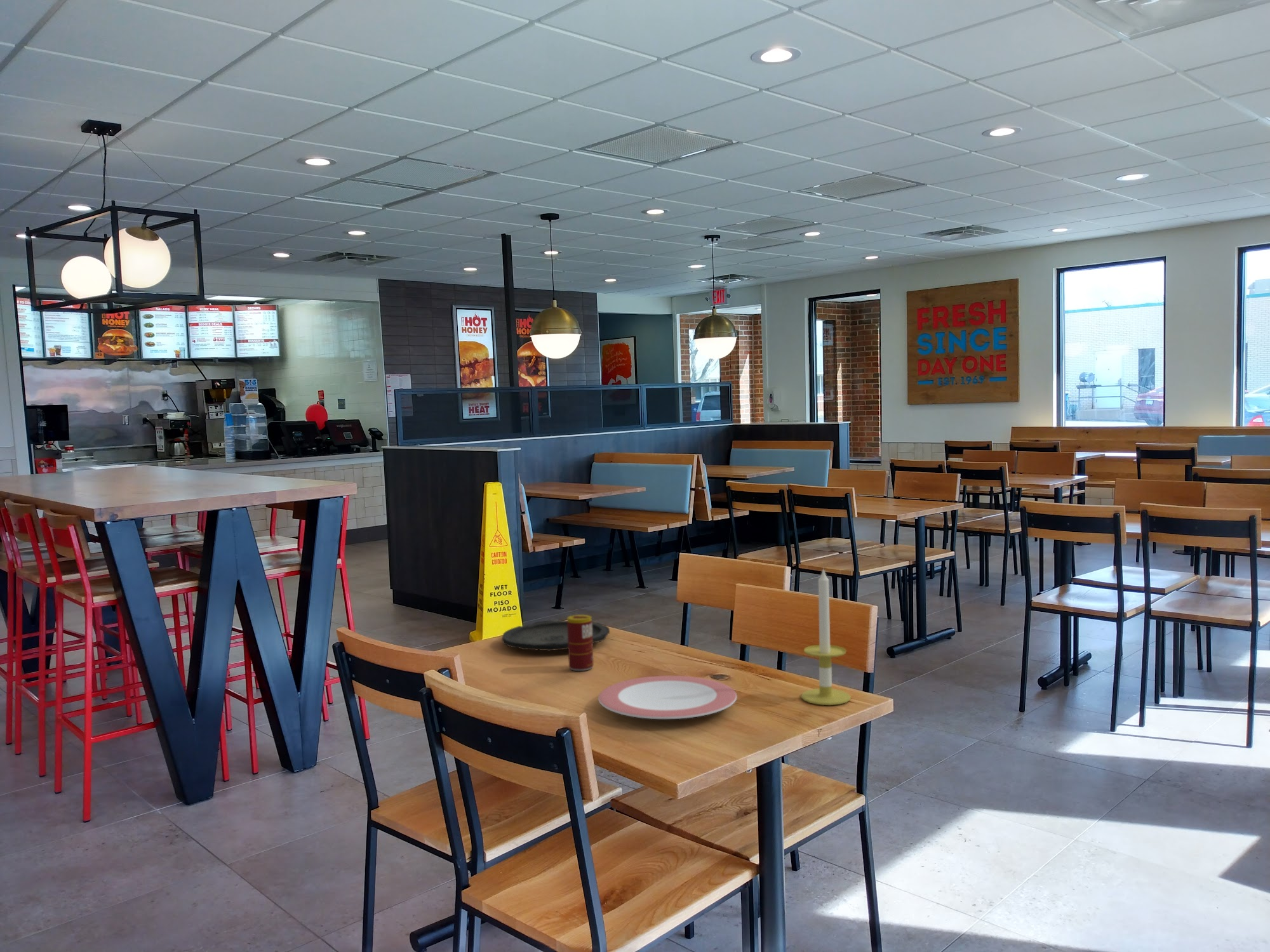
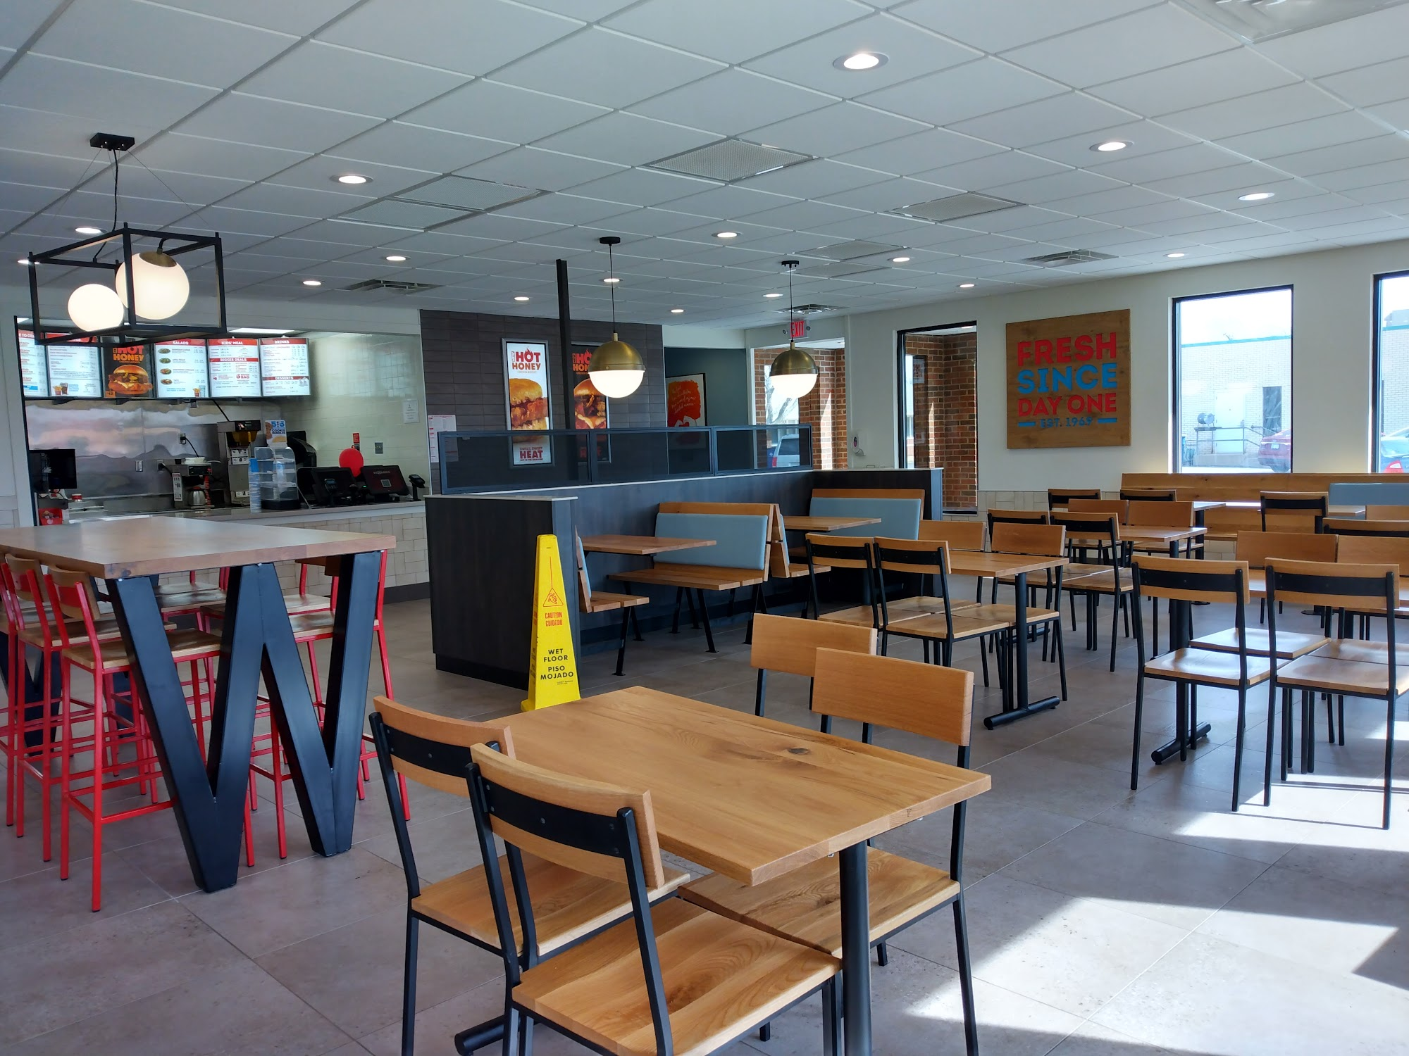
- candle (824, 632)
- plate (556, 635)
- beverage can (580, 642)
- plate (667, 699)
